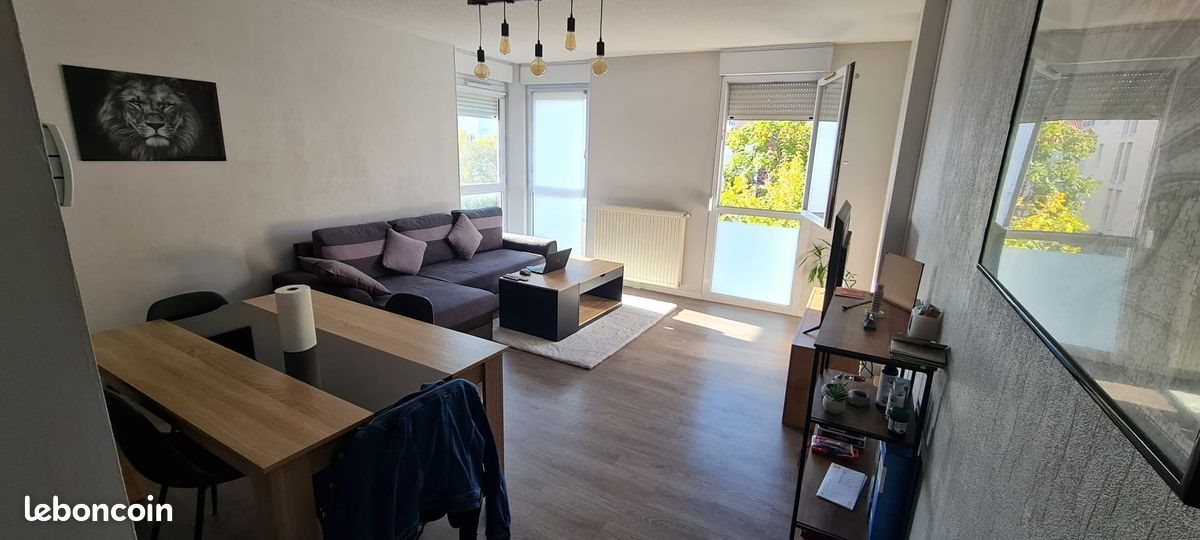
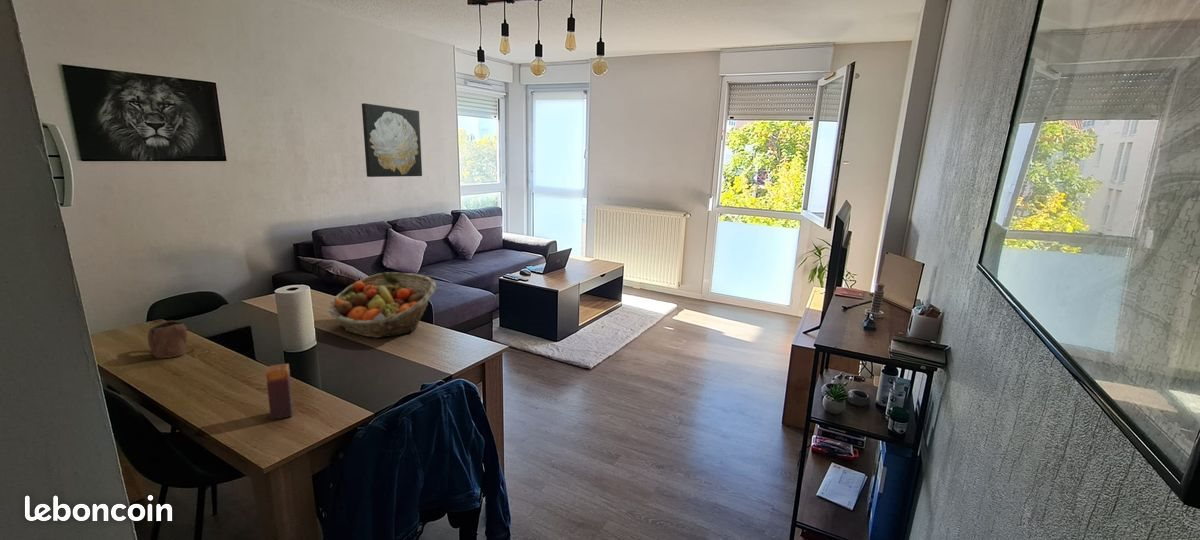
+ wall art (393, 142)
+ candle (279, 391)
+ fruit basket (384, 303)
+ mug (166, 336)
